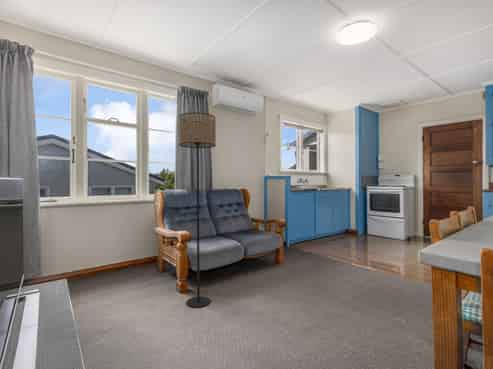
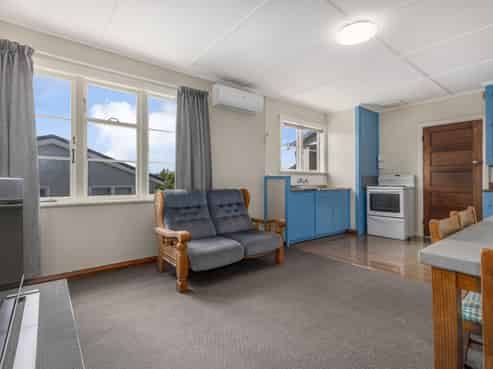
- floor lamp (198, 209)
